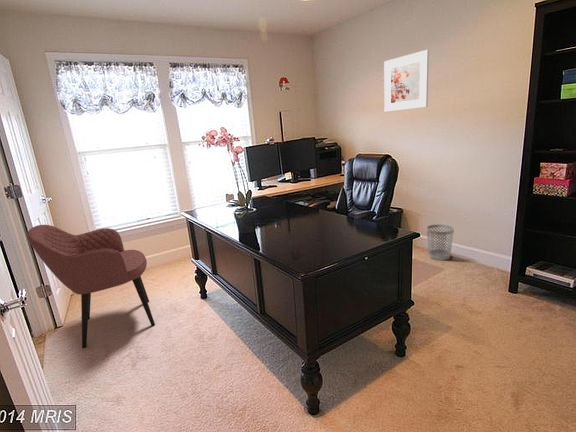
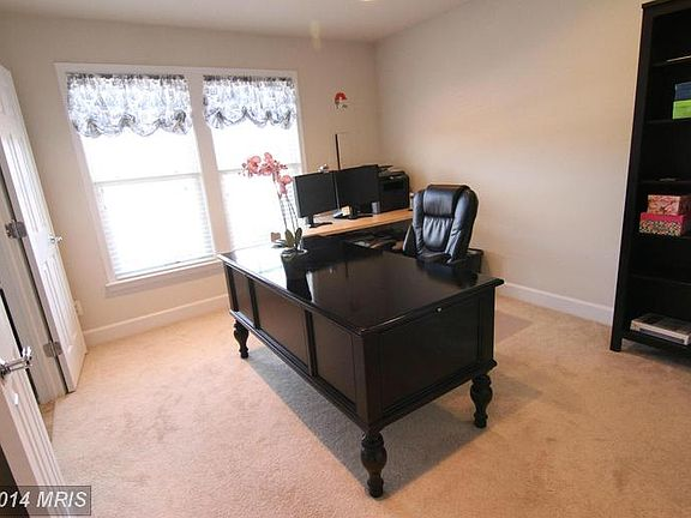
- wastebasket (439, 242)
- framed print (404, 83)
- armchair (99, 273)
